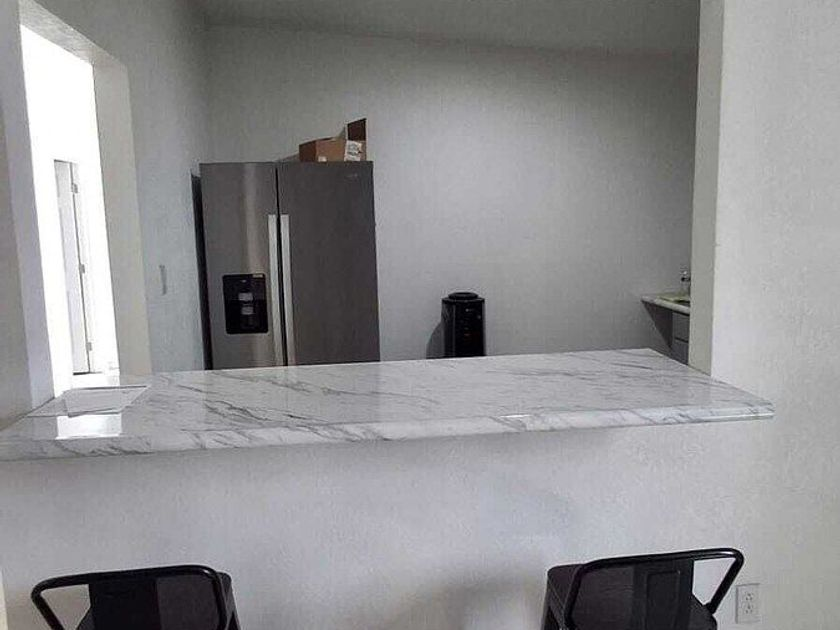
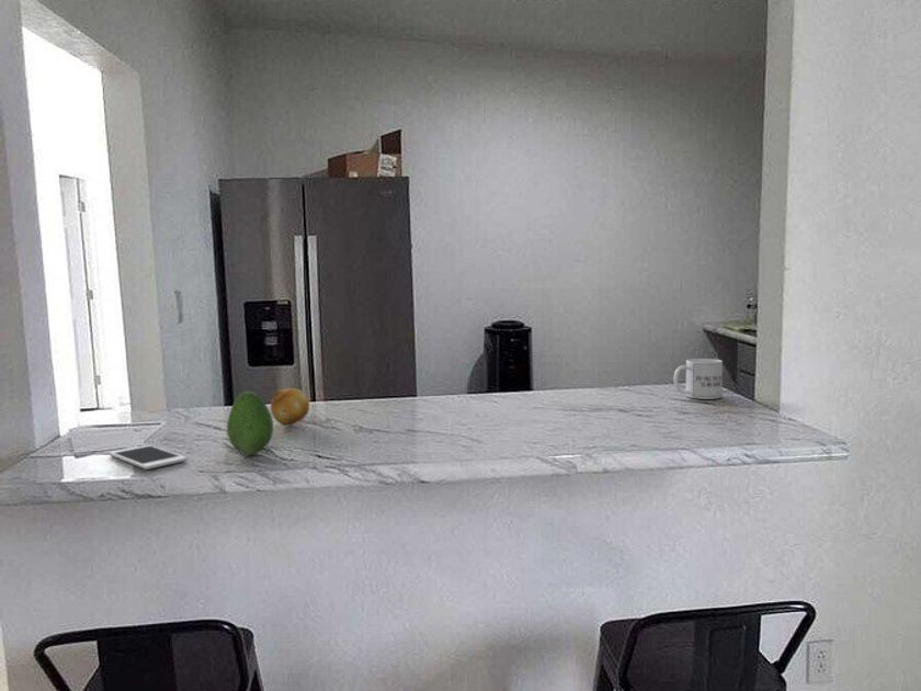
+ fruit (289, 406)
+ mug (696, 378)
+ cell phone (147, 456)
+ fruit (249, 422)
